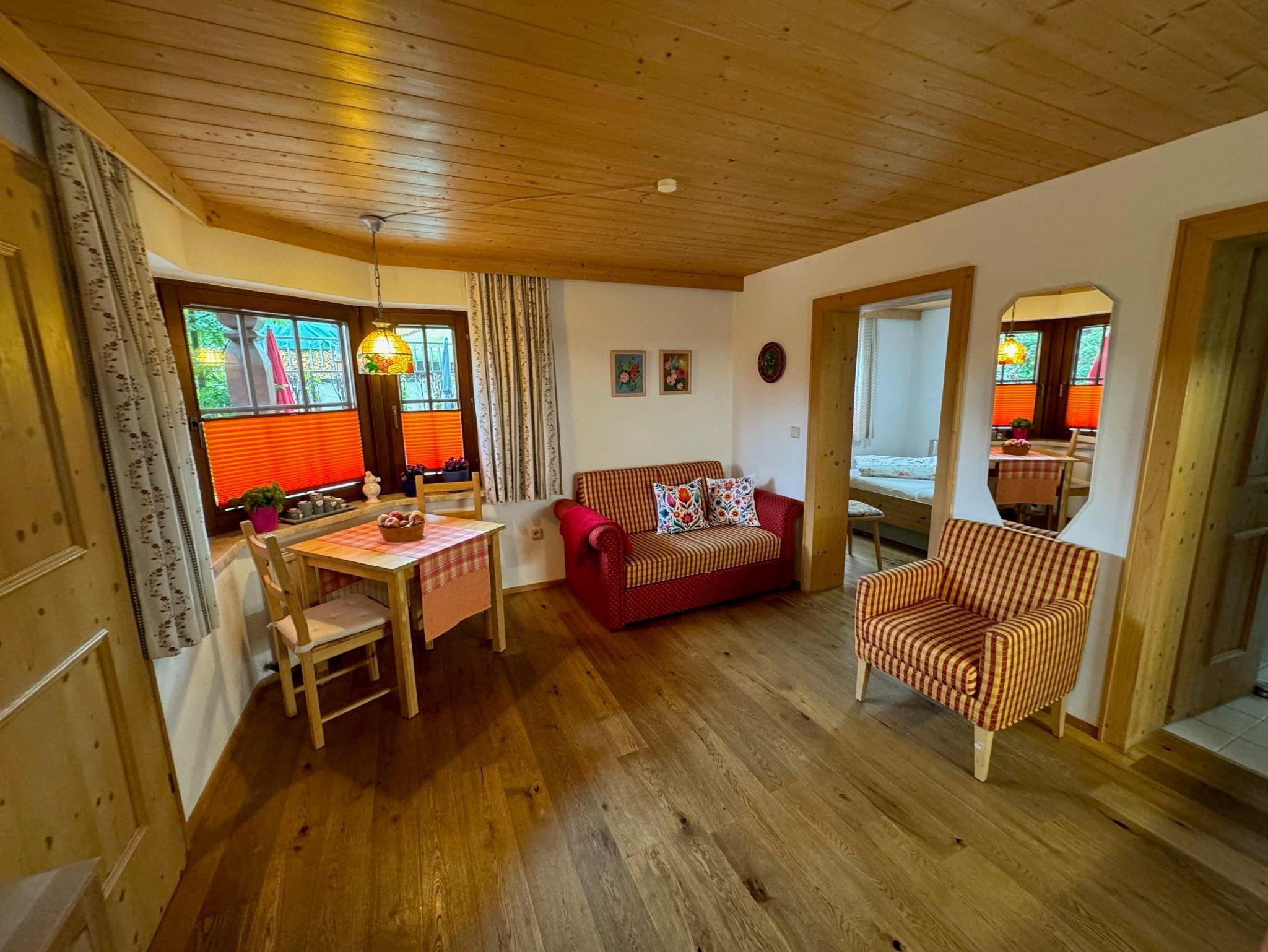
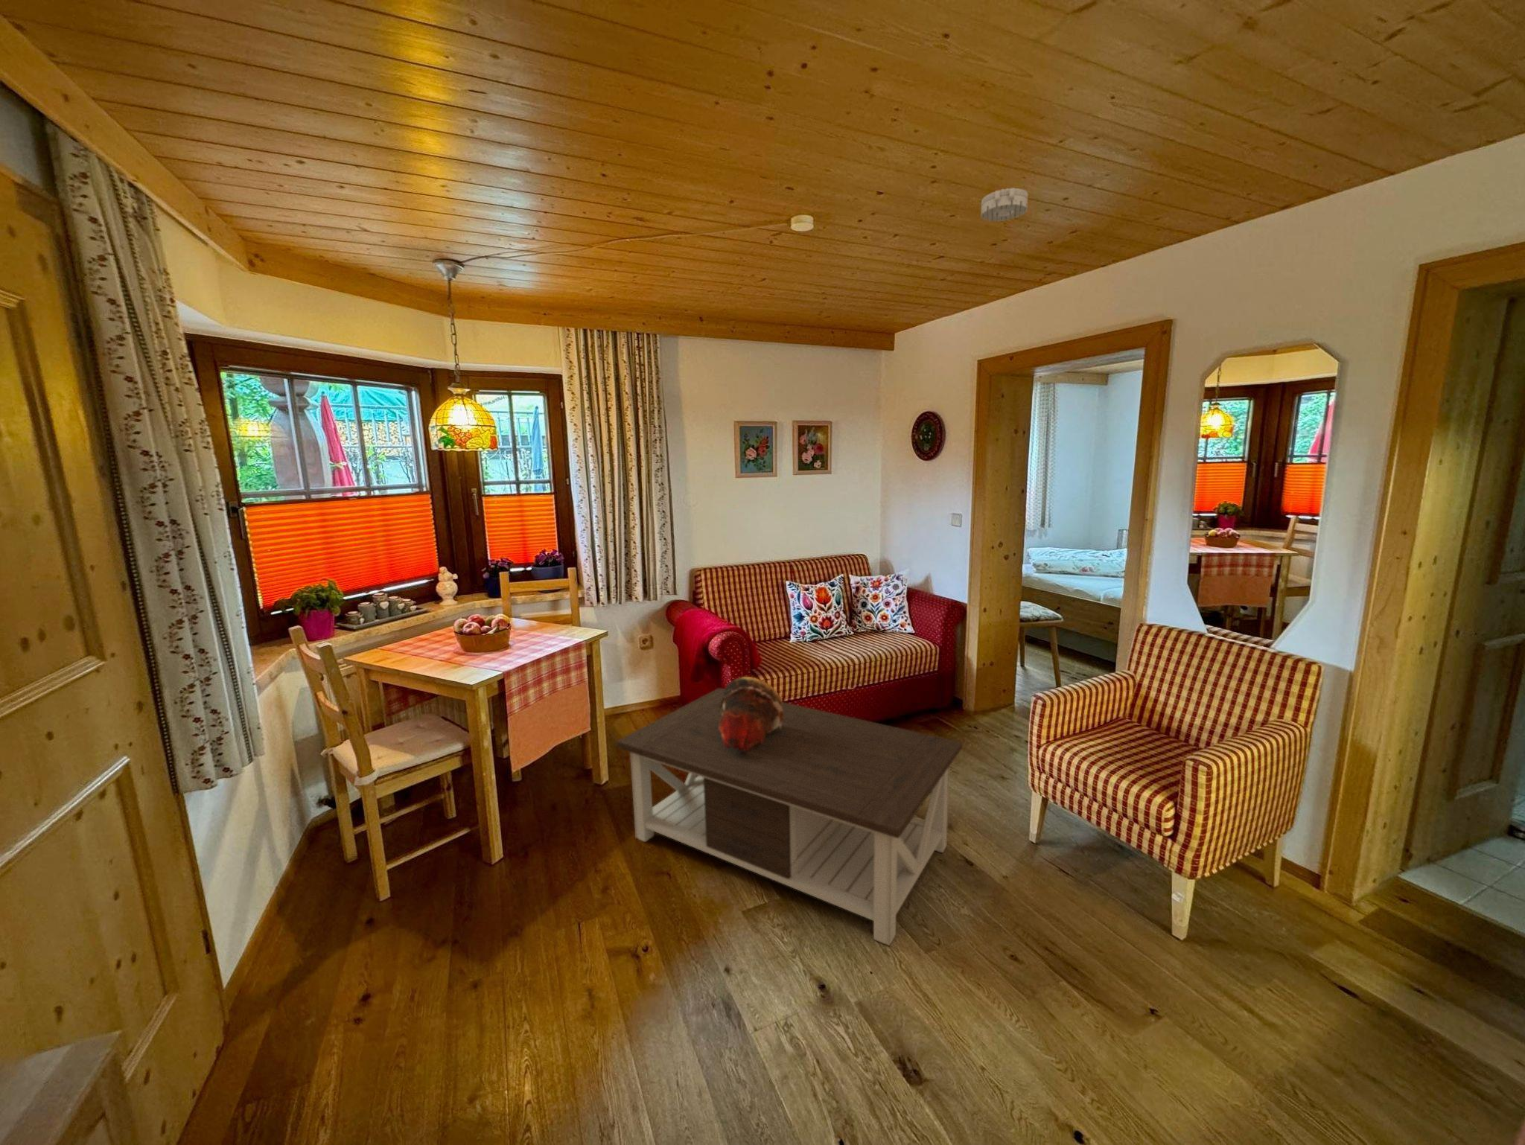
+ decorative bowl (746, 711)
+ smoke detector (1004, 204)
+ coffee table (787, 793)
